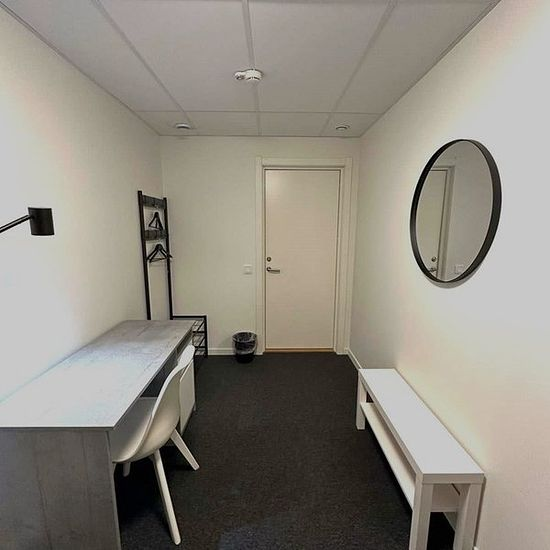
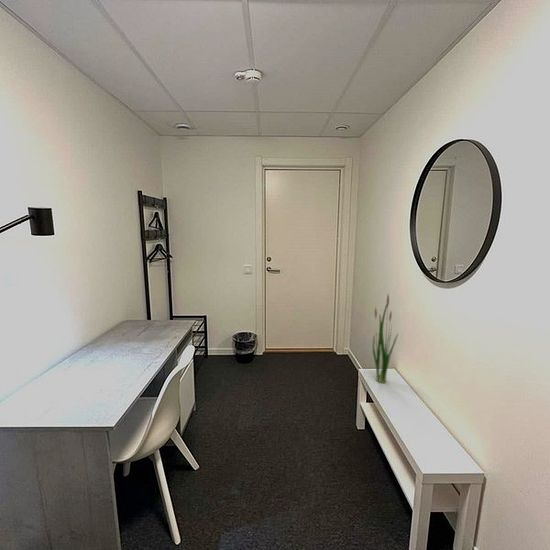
+ plant (383, 339)
